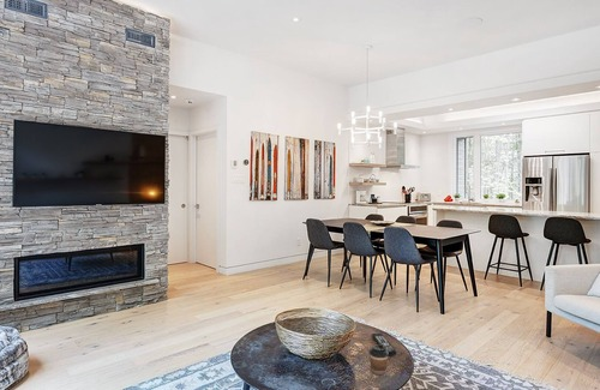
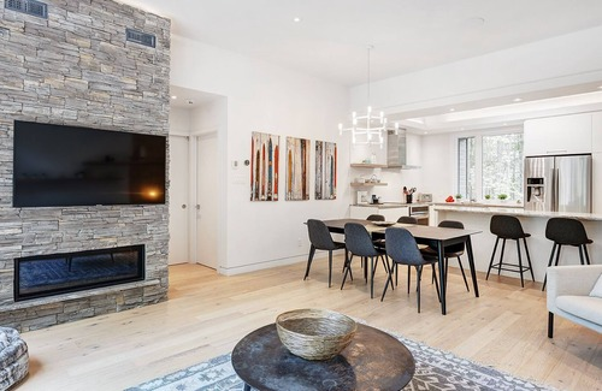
- remote control (383, 343)
- coffee cup (378, 358)
